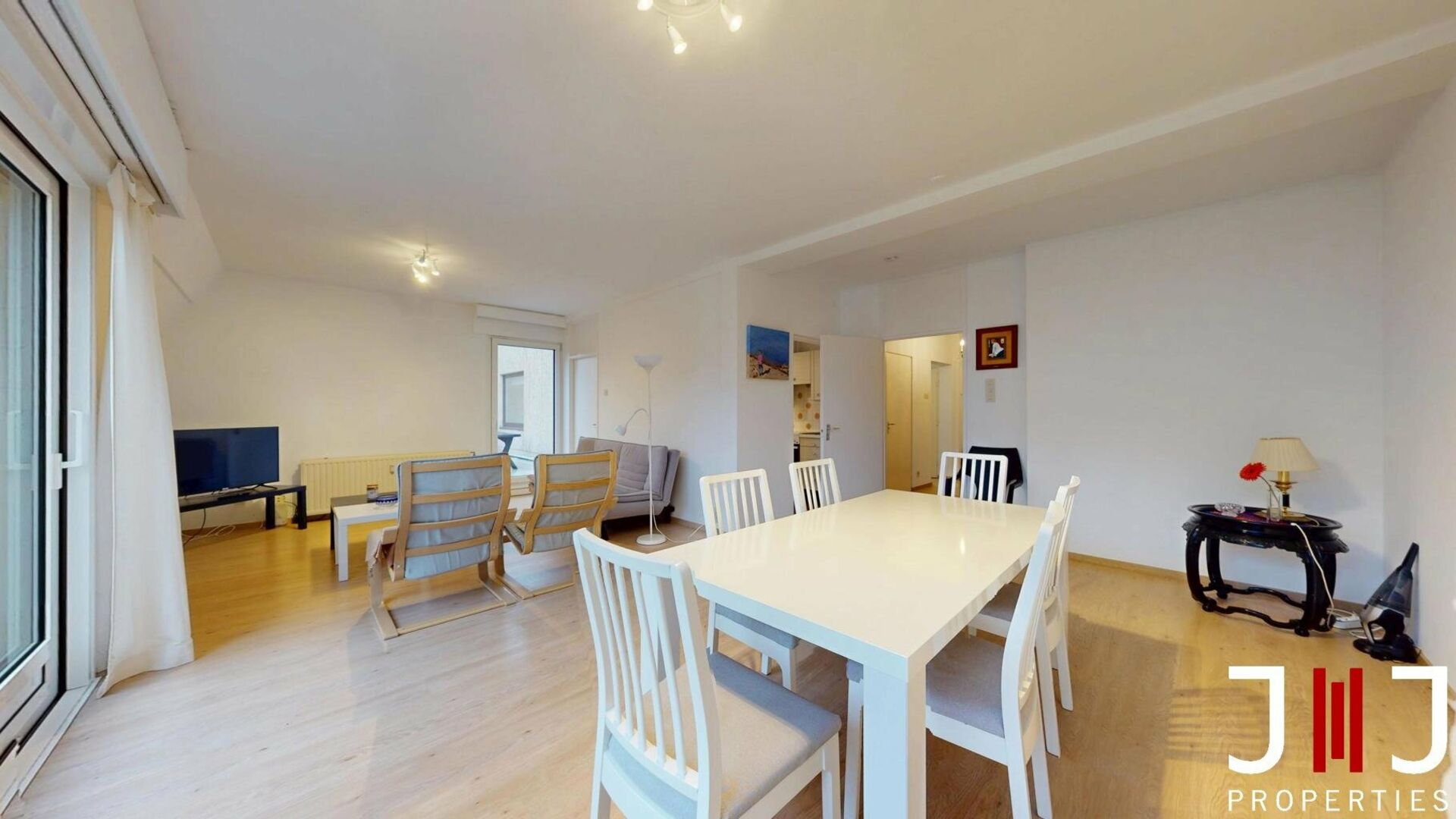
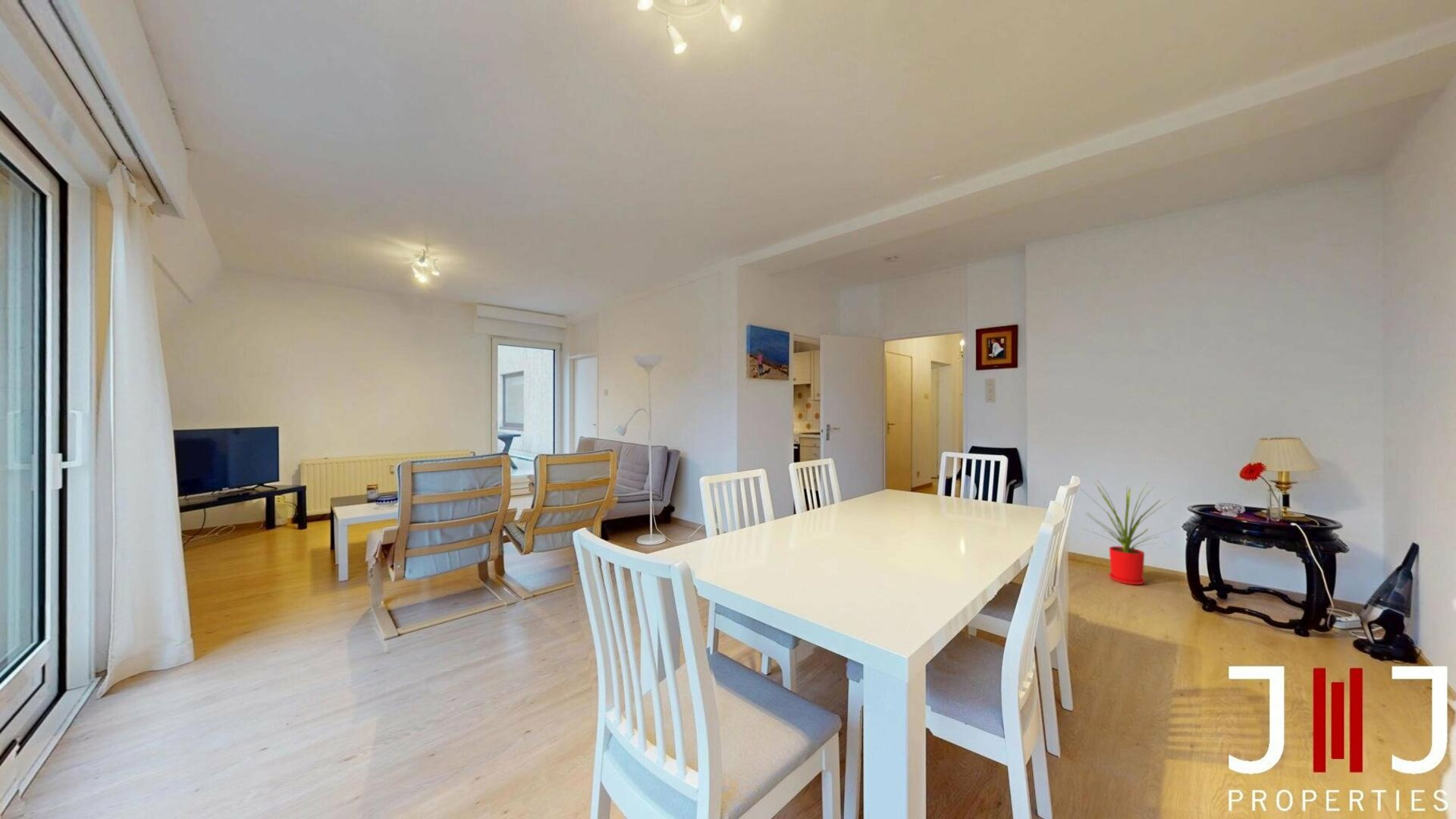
+ house plant (1126, 531)
